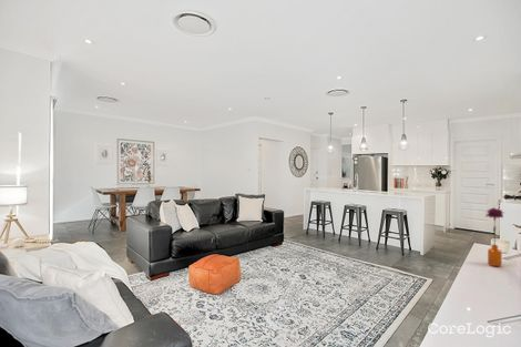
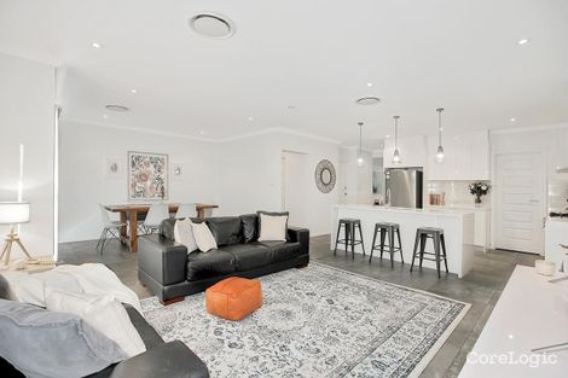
- flower (494, 236)
